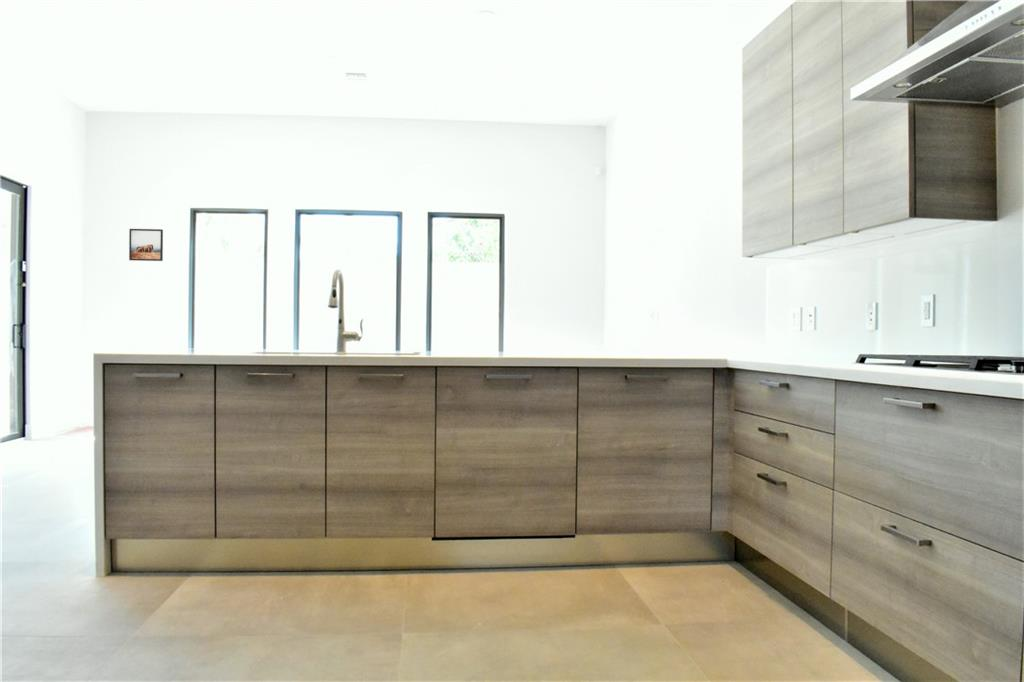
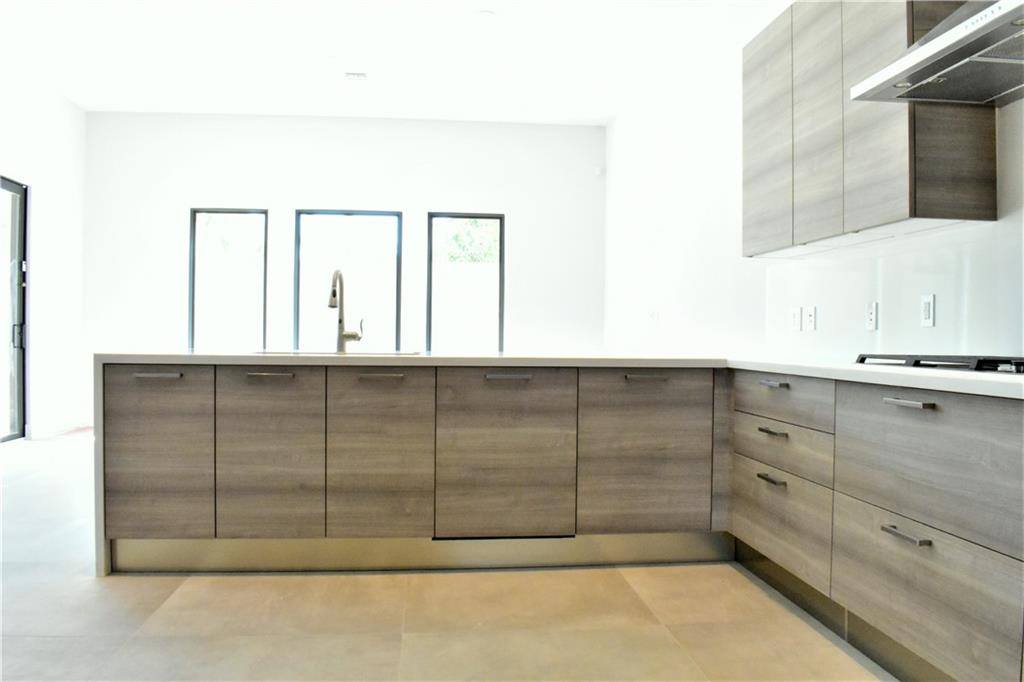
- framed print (146, 244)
